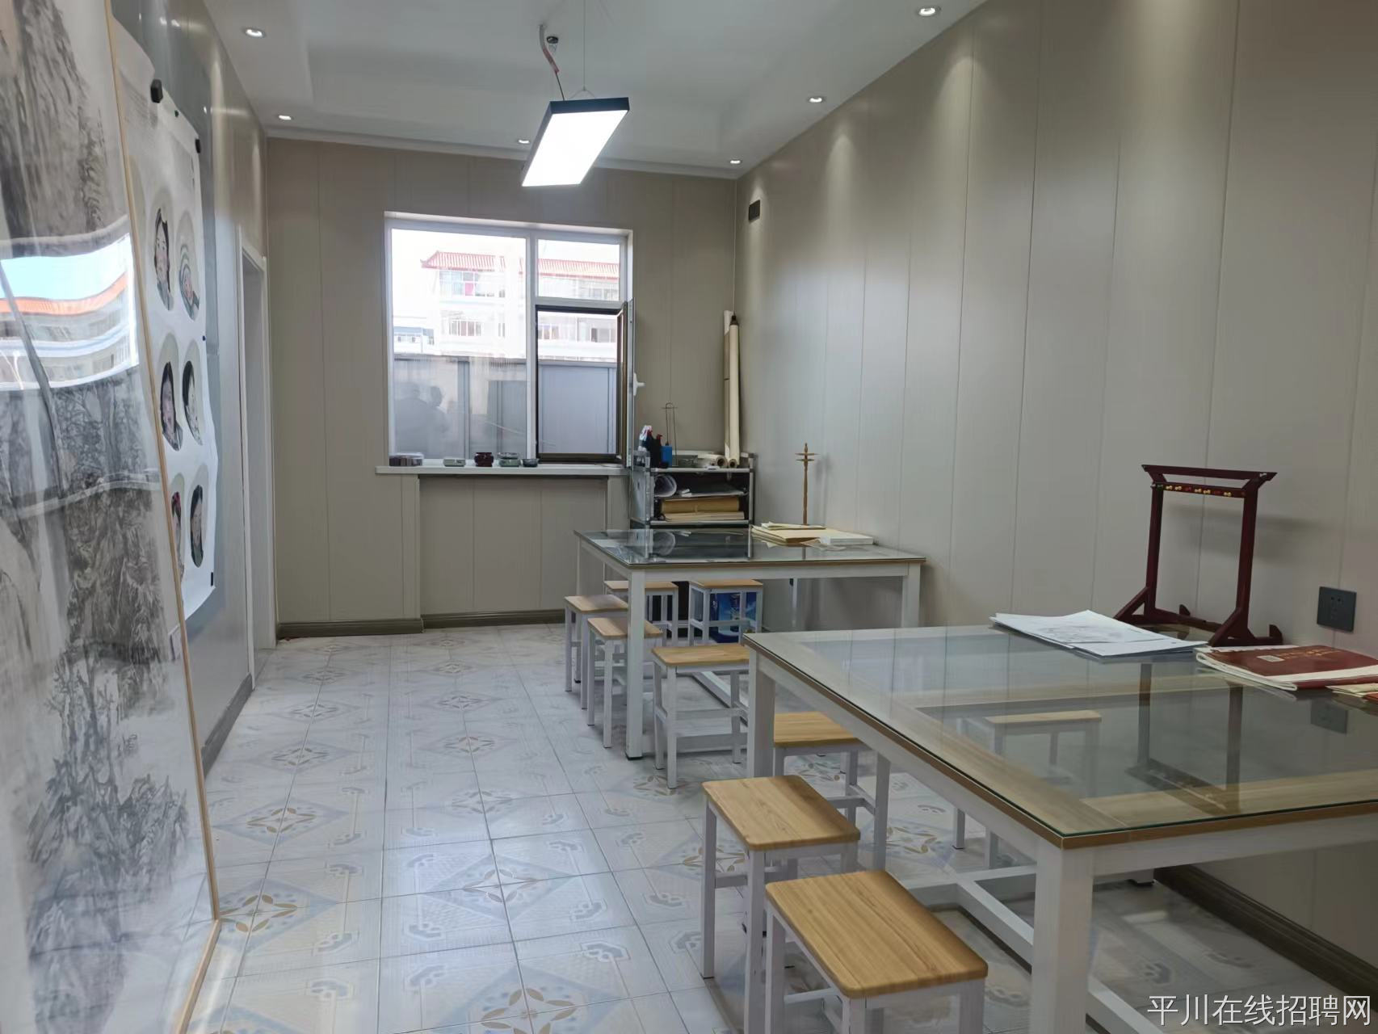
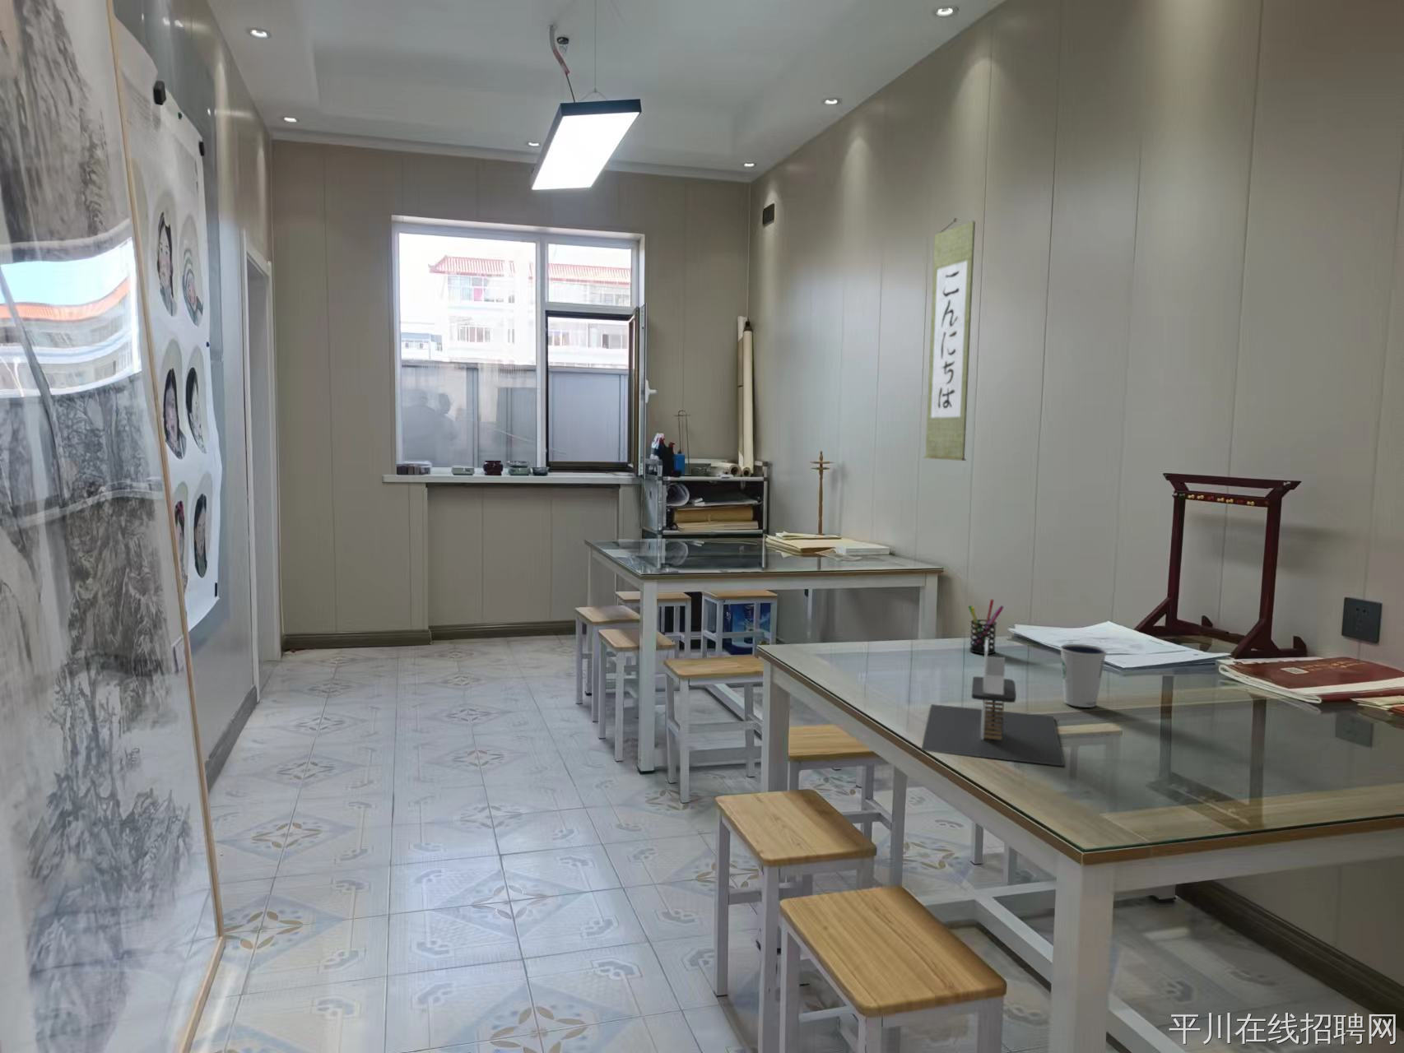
+ dixie cup (1081, 676)
+ incense holder (994, 689)
+ wall scroll (949, 340)
+ pen holder (981, 625)
